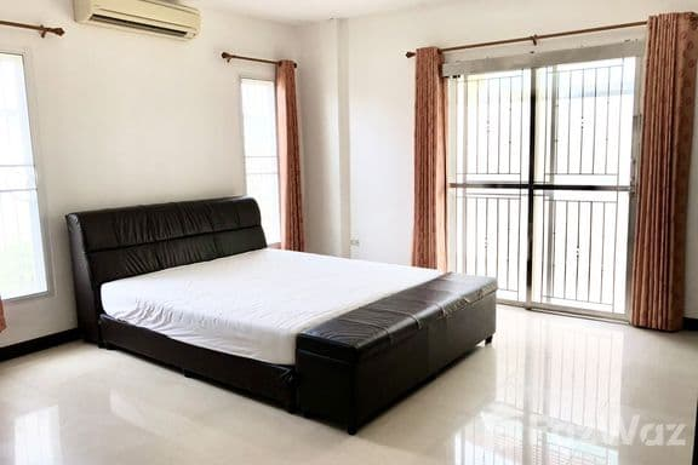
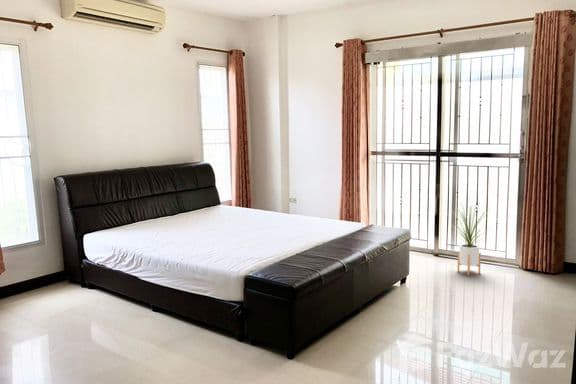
+ house plant (470, 237)
